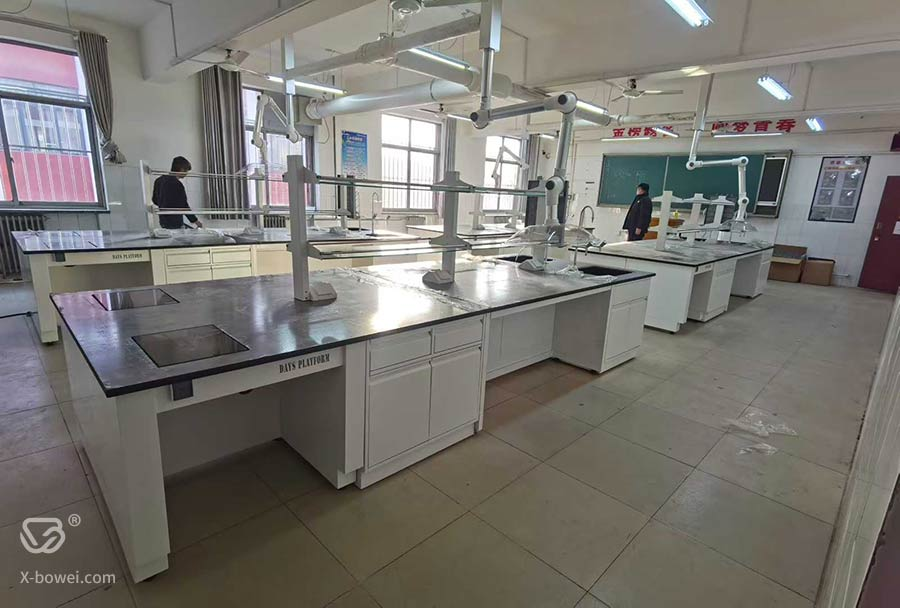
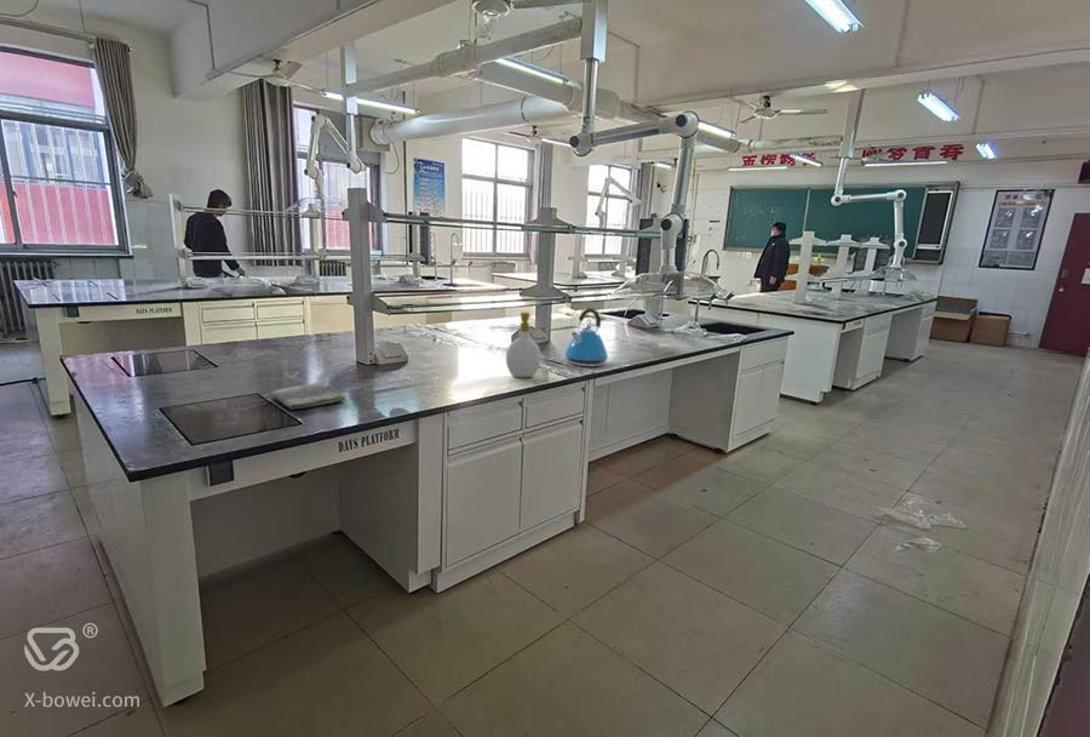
+ kettle (589, 335)
+ soap bottle (523, 344)
+ dish towel (309, 394)
